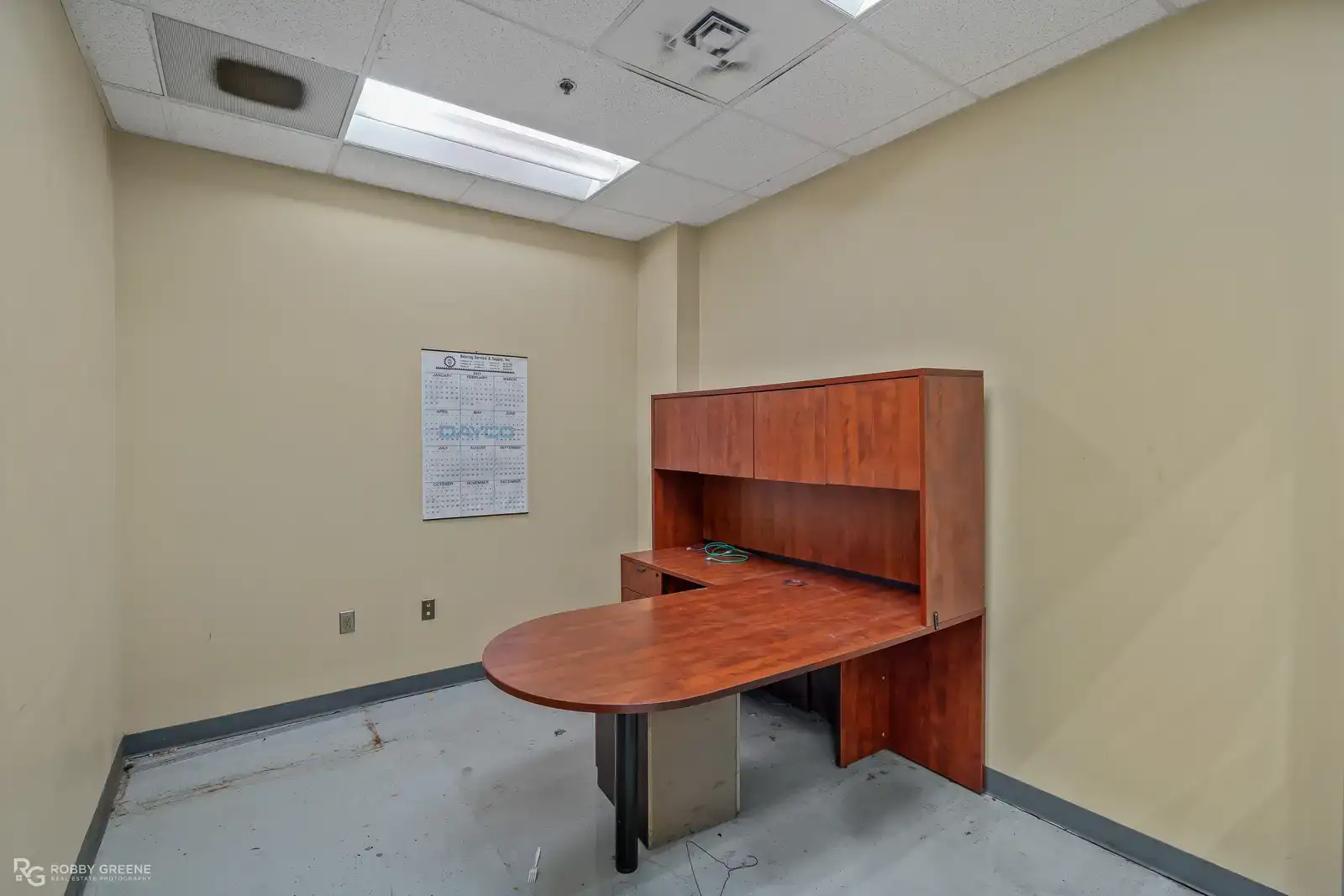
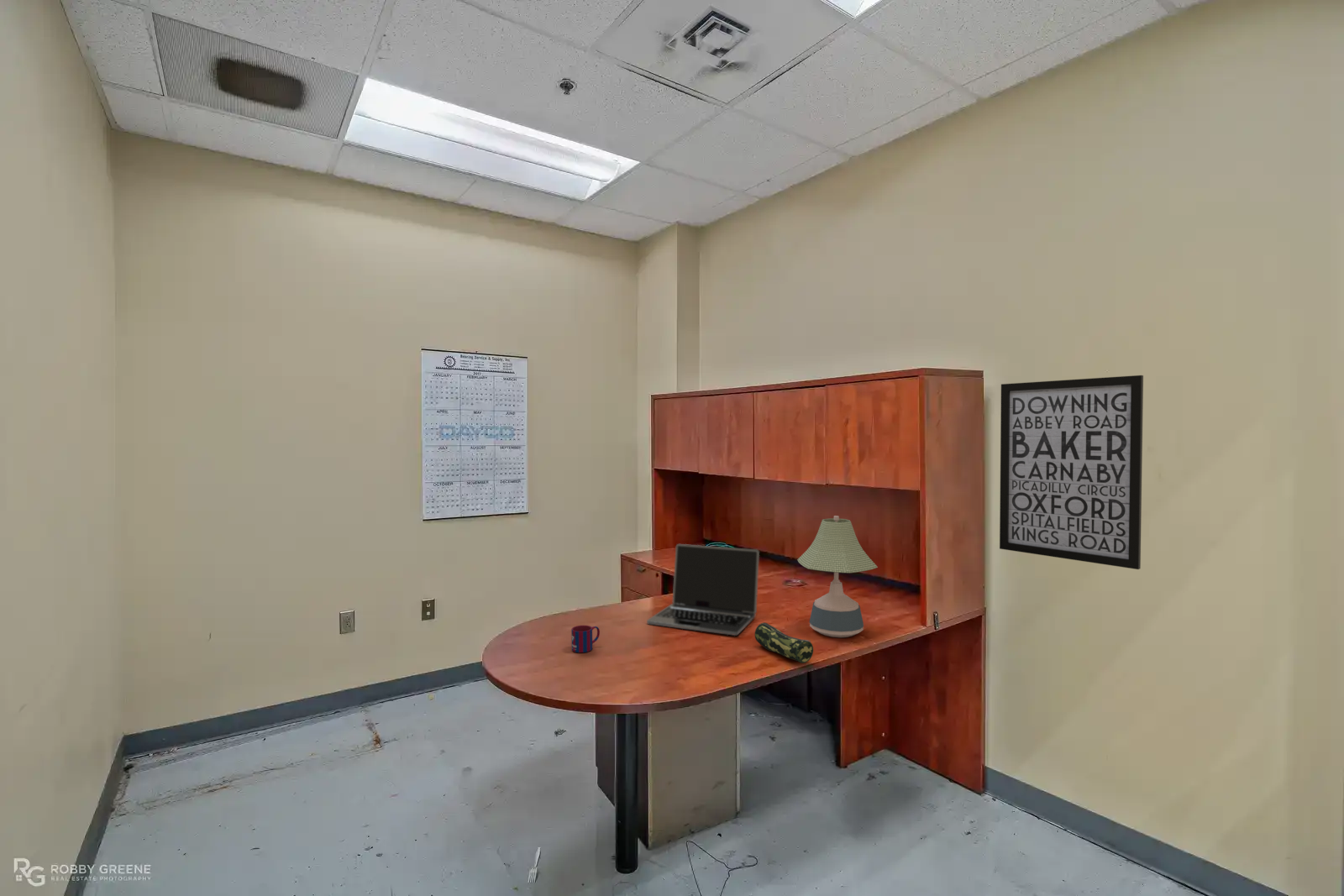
+ laptop (704, 586)
+ mug (586, 637)
+ wall art (1065, 469)
+ desk lamp (836, 574)
+ pencil case (784, 643)
